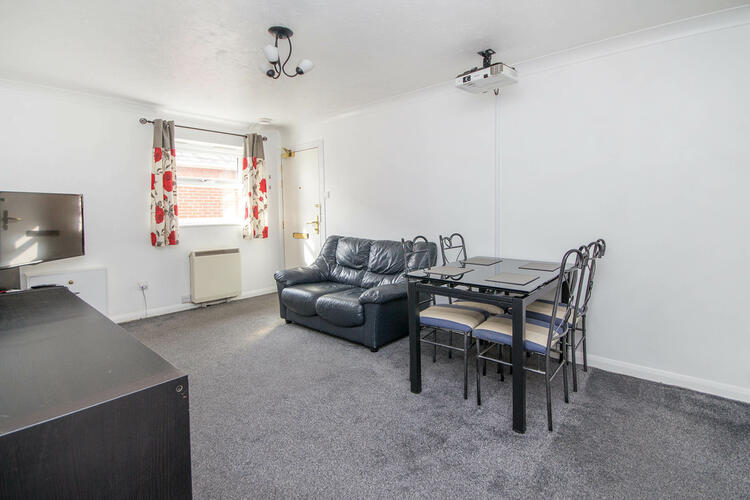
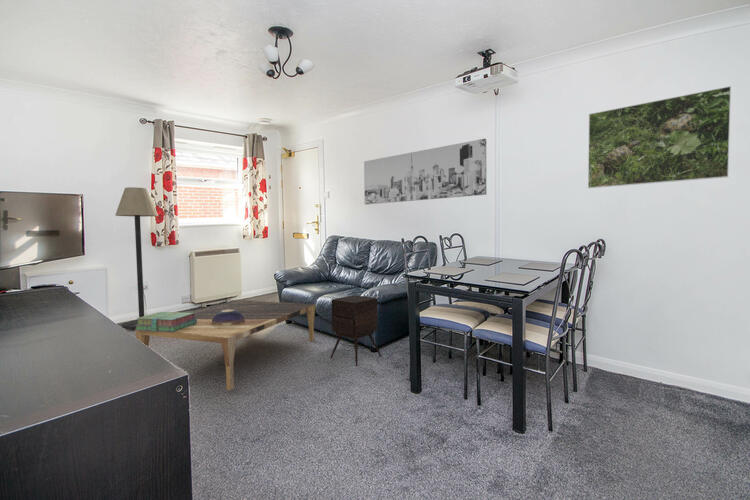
+ side table (355, 328)
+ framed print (652, 142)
+ coffee table (237, 336)
+ wall art (417, 176)
+ stack of books (166, 320)
+ decorative bowl (228, 315)
+ floor lamp (139, 257)
